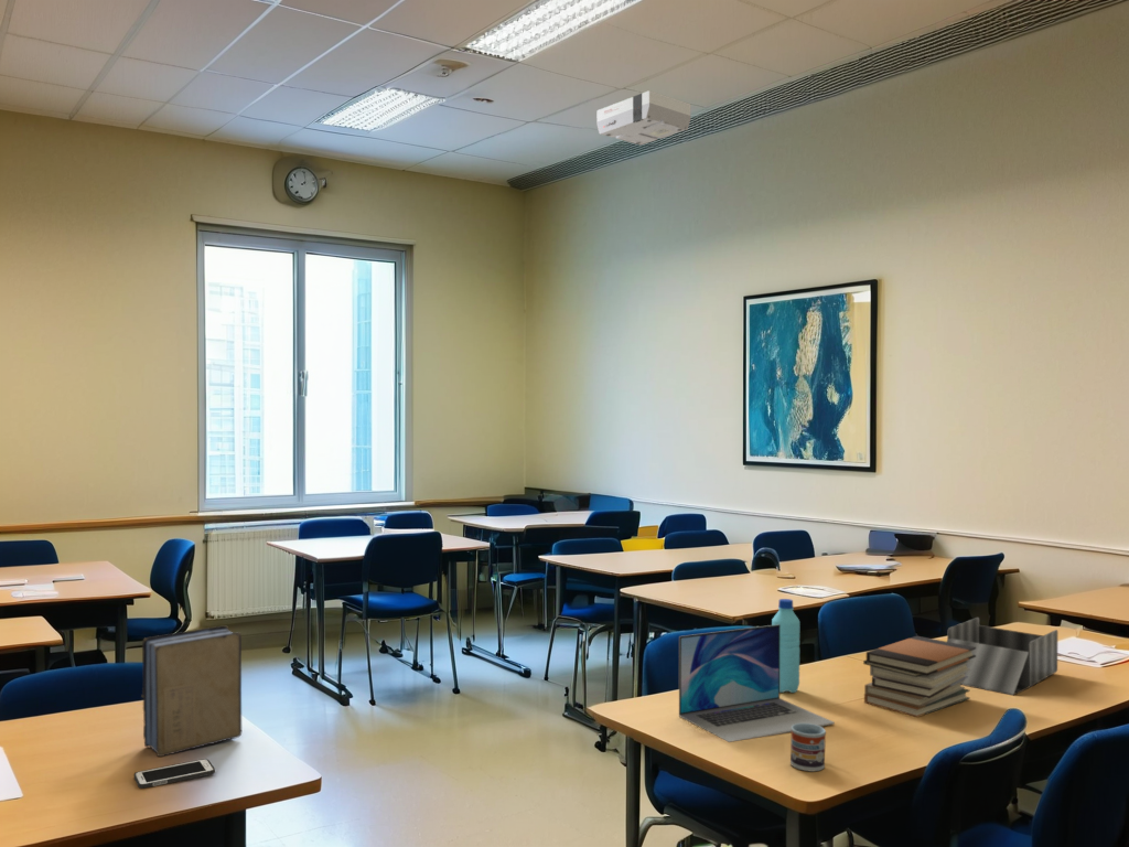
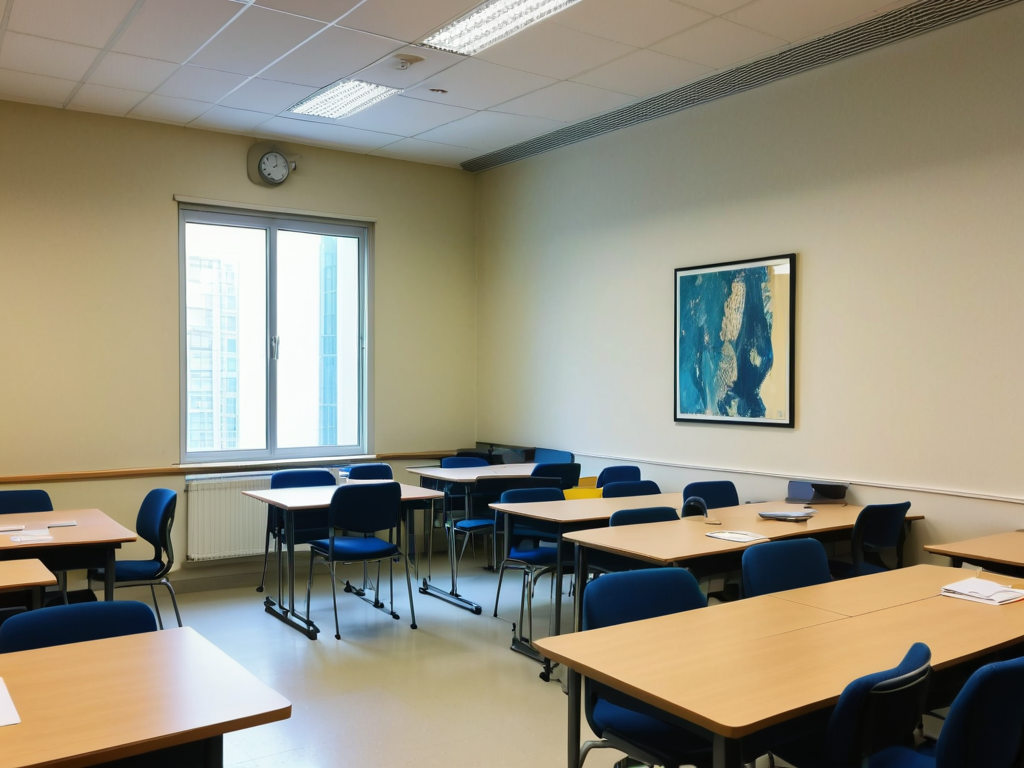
- cell phone (174, 773)
- water bottle (785, 644)
- book (192, 688)
- cup (810, 744)
- book stack (920, 675)
- laptop (755, 679)
- projector (643, 119)
- desk organizer (994, 653)
